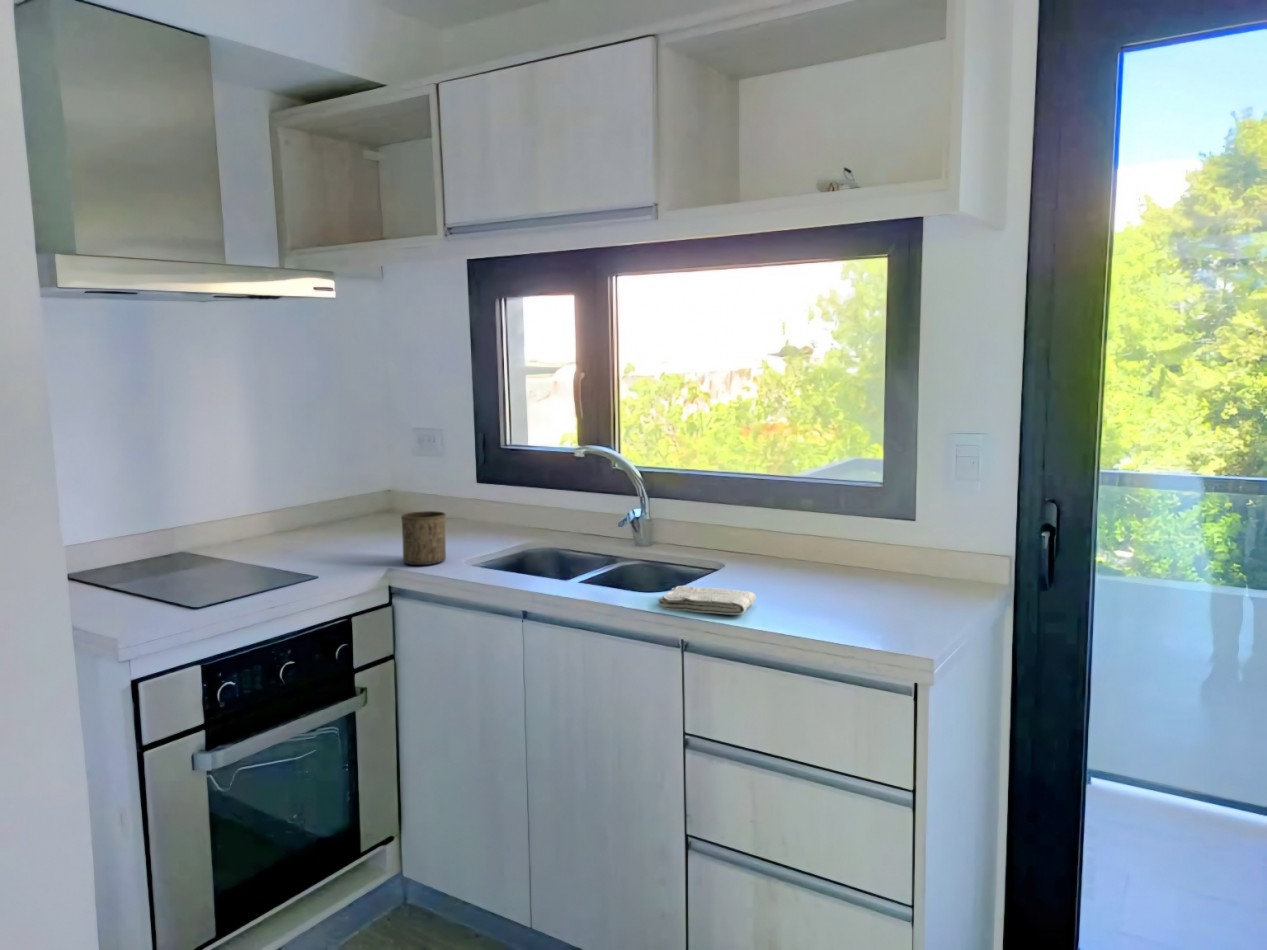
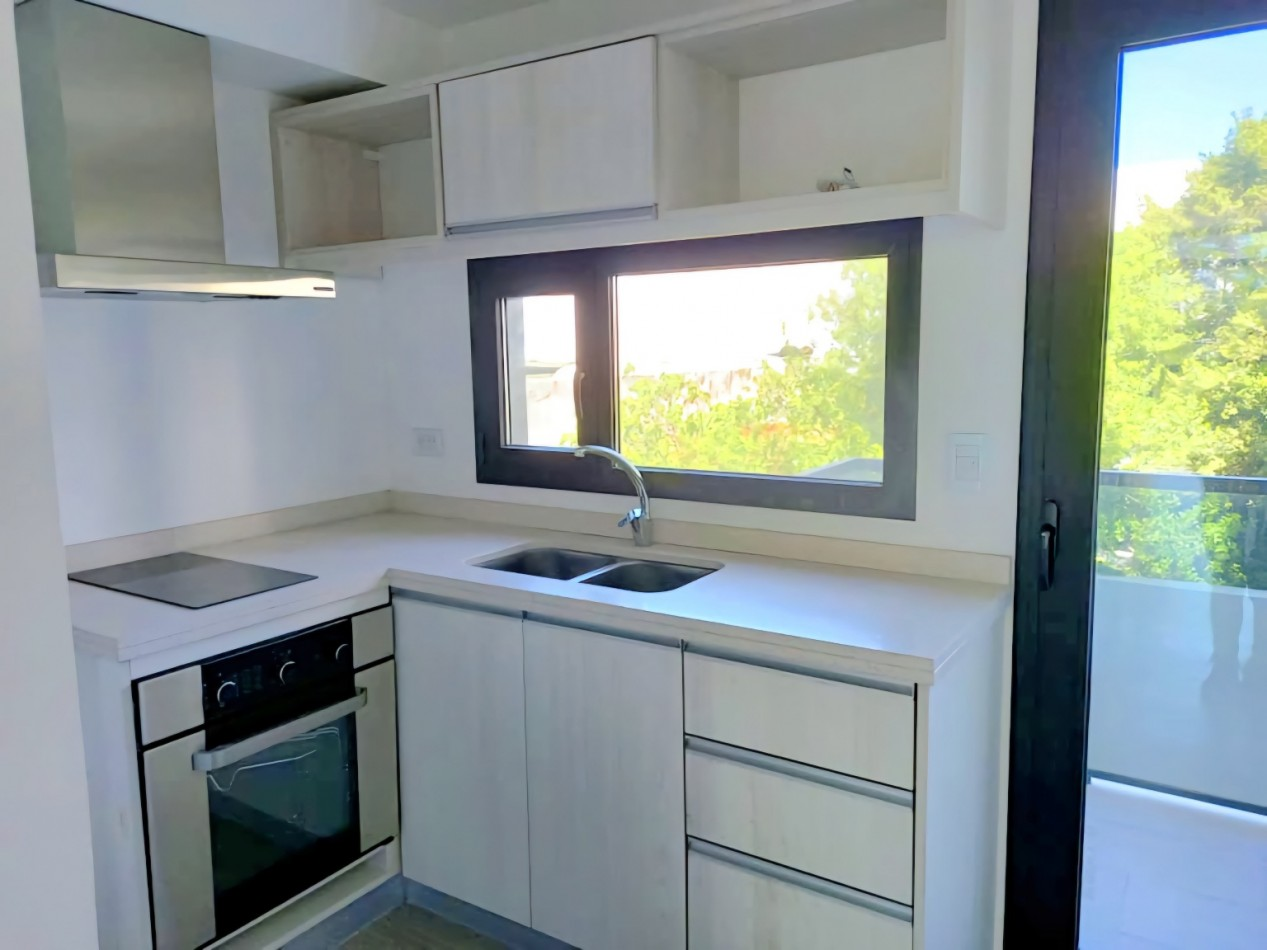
- washcloth (707, 599)
- cup (424, 537)
